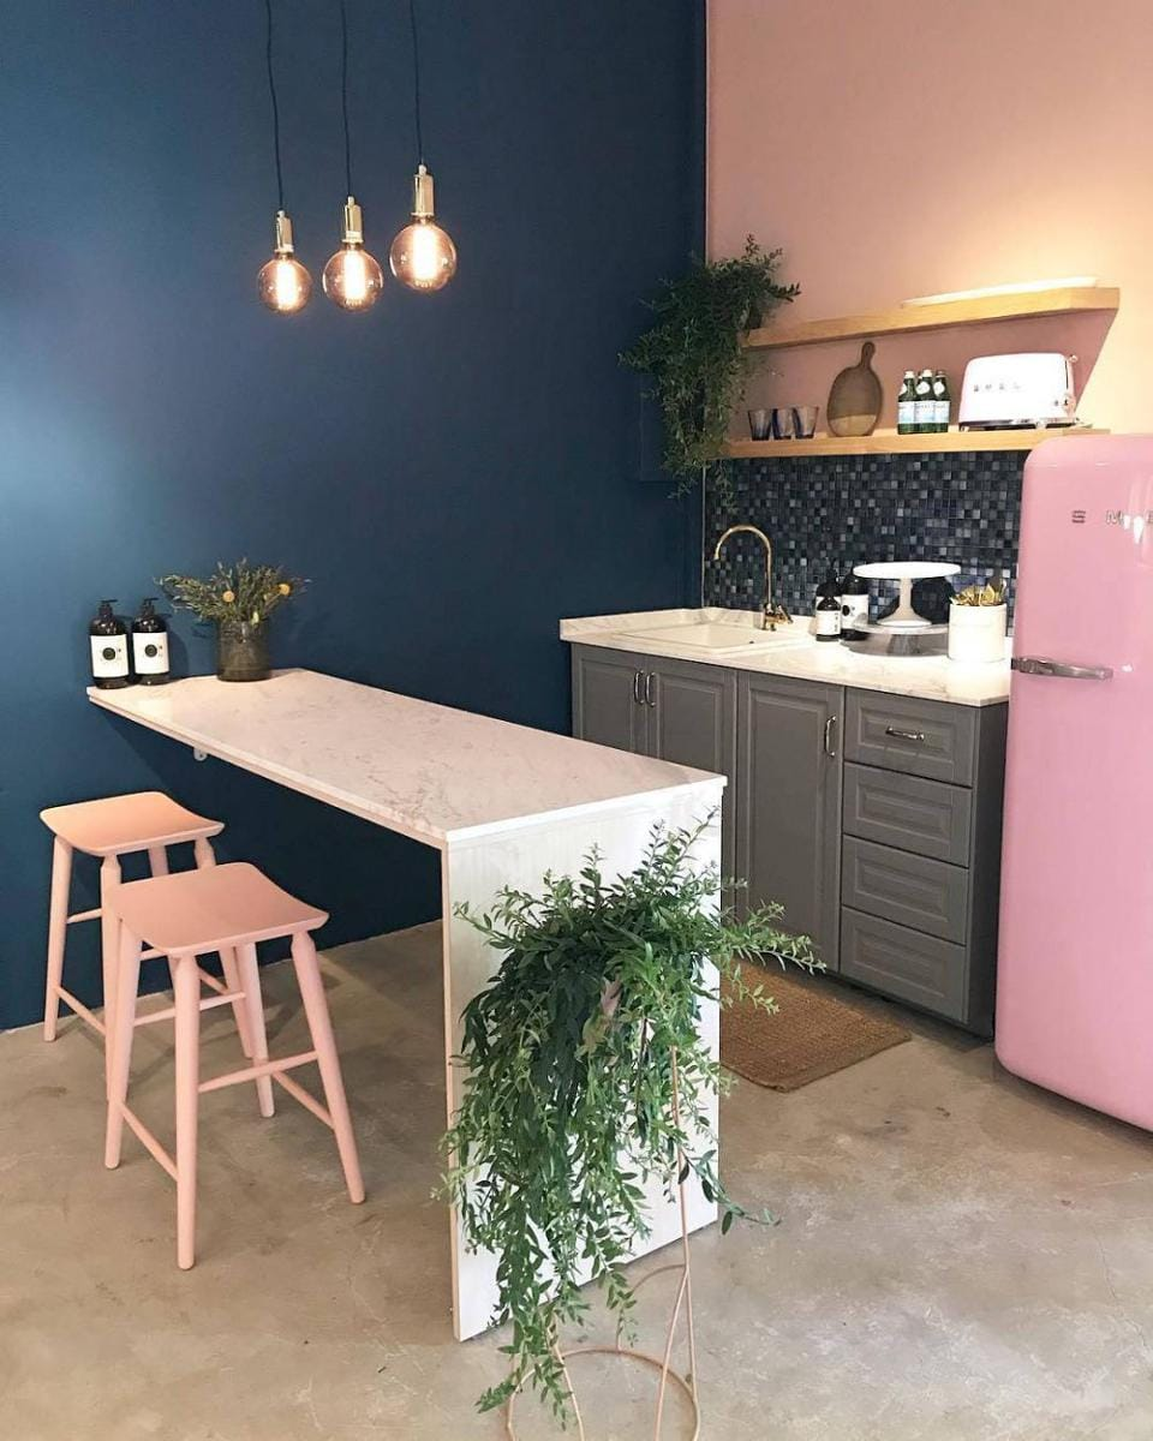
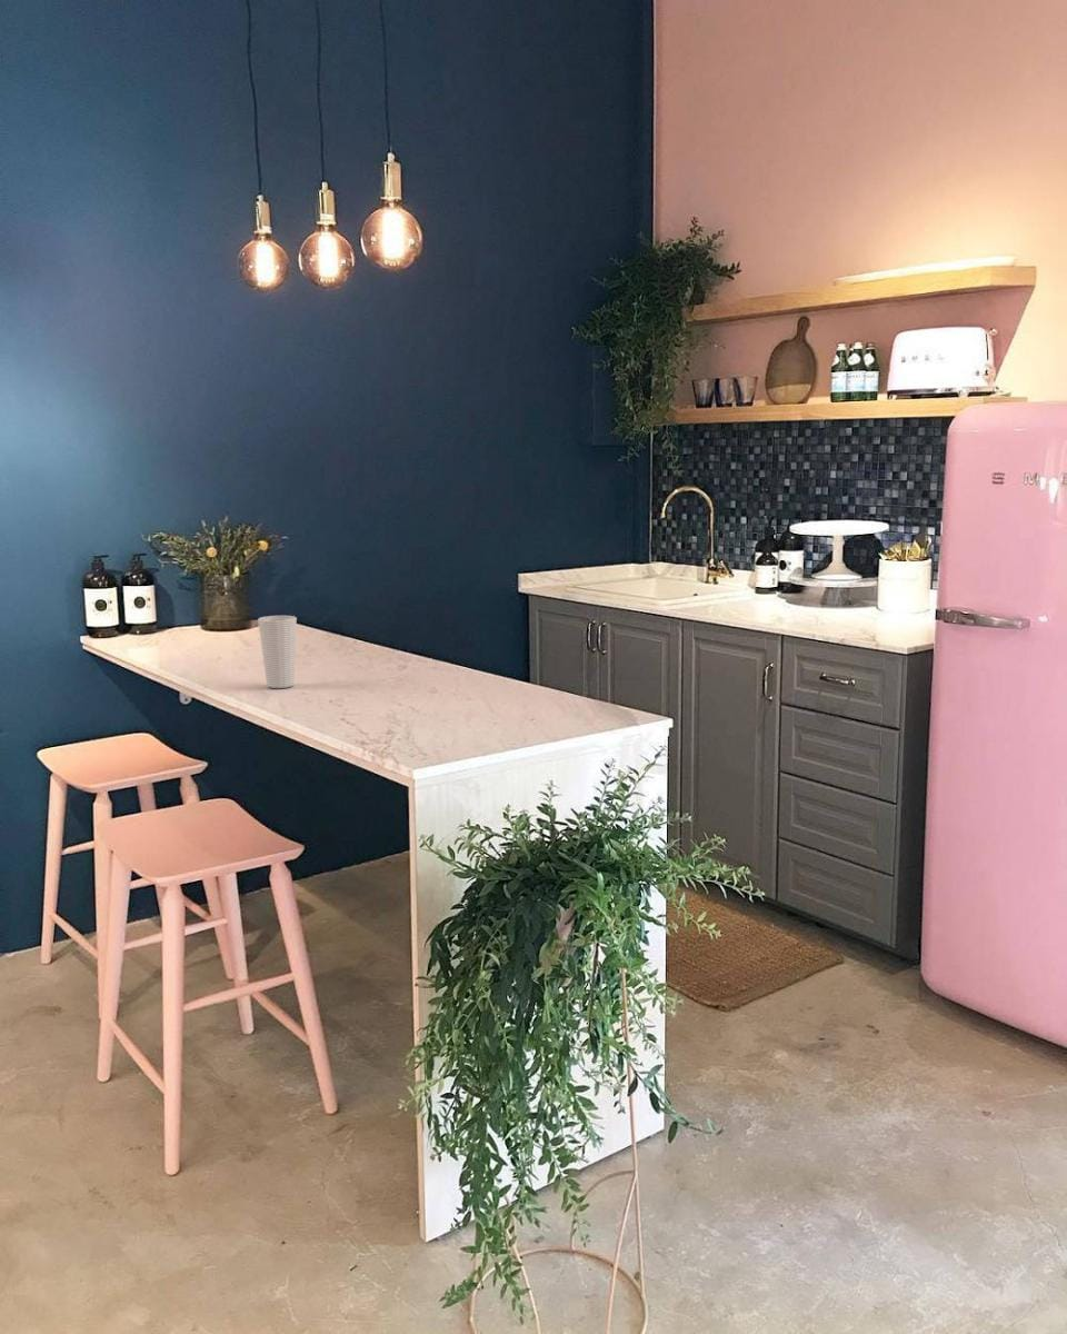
+ cup (278, 651)
